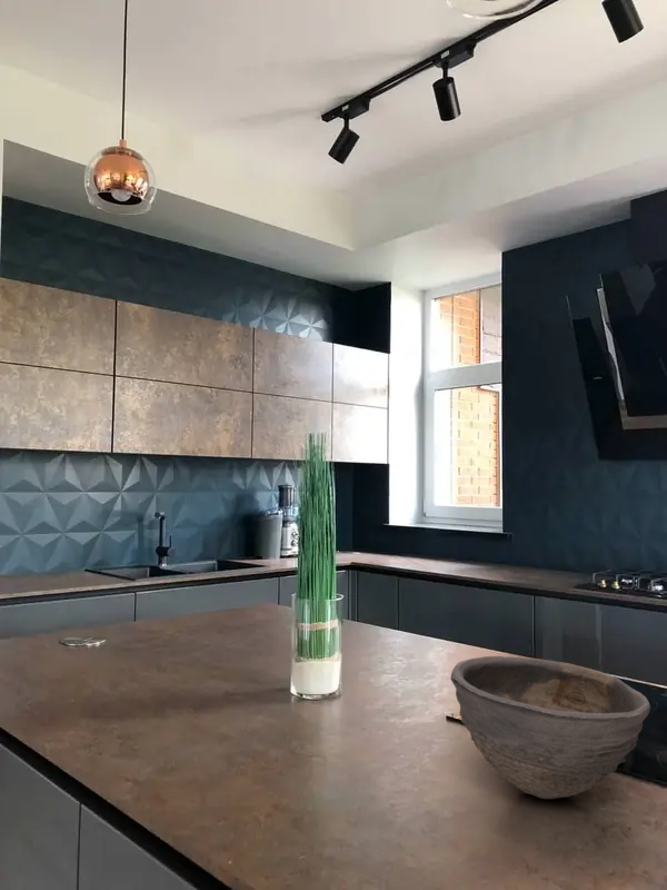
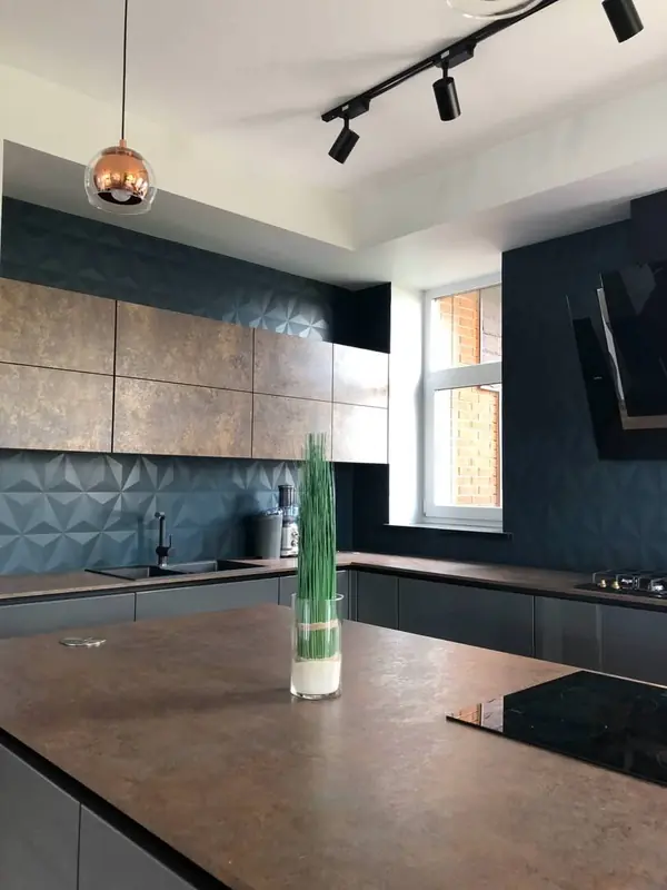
- bowl (547, 732)
